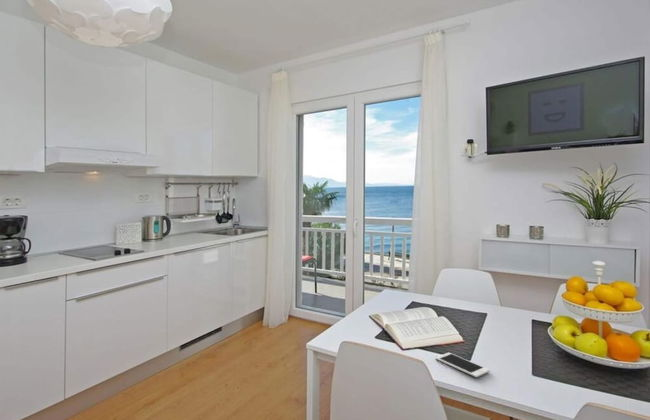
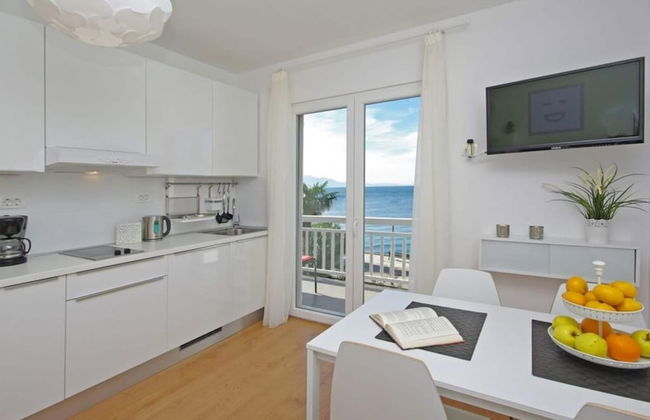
- cell phone (461, 364)
